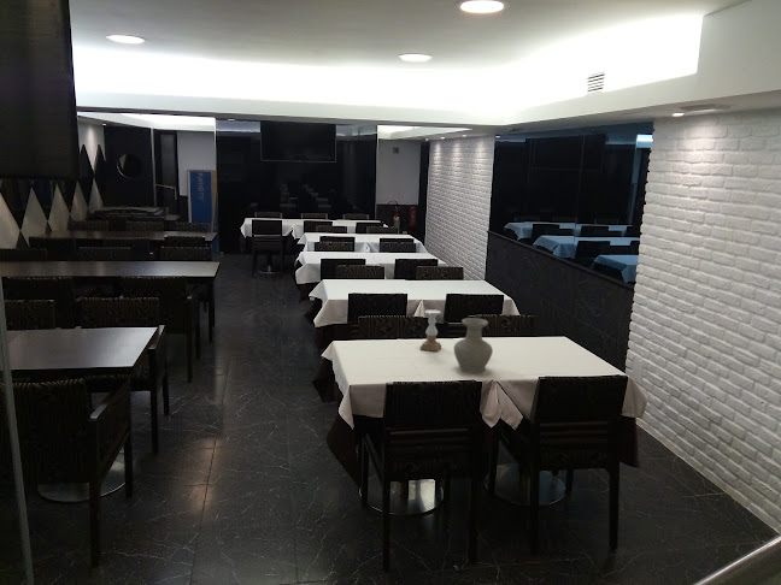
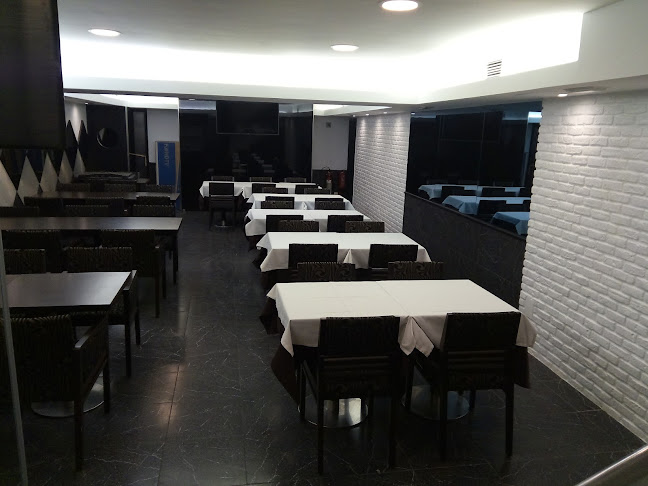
- vase (472, 344)
- candle holder (431, 330)
